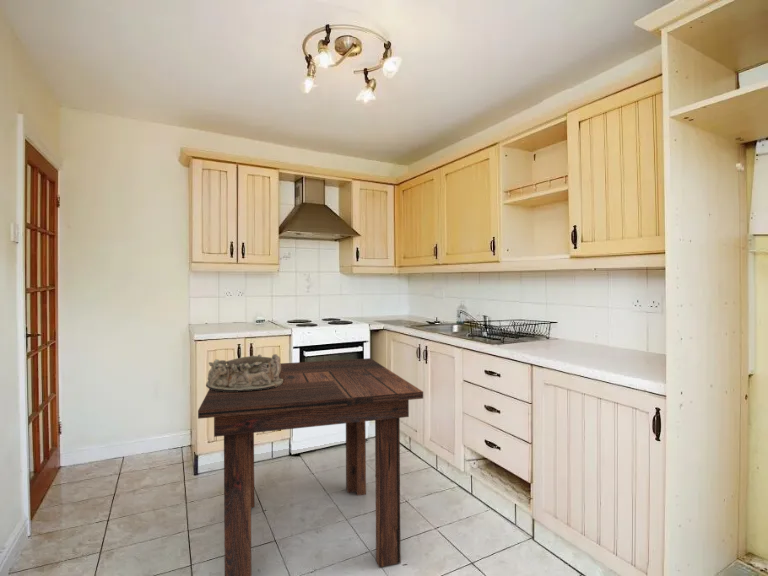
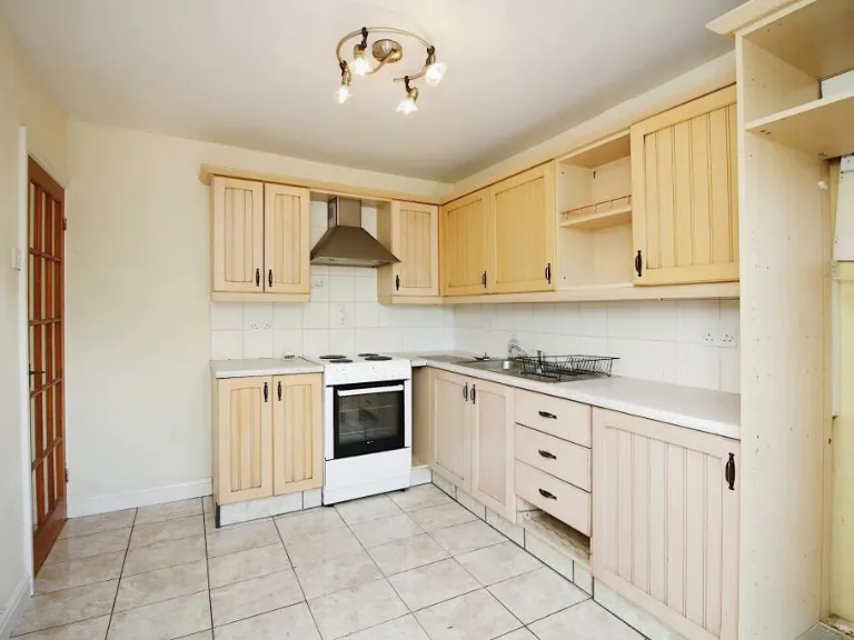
- dining table (304, 427)
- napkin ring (245, 370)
